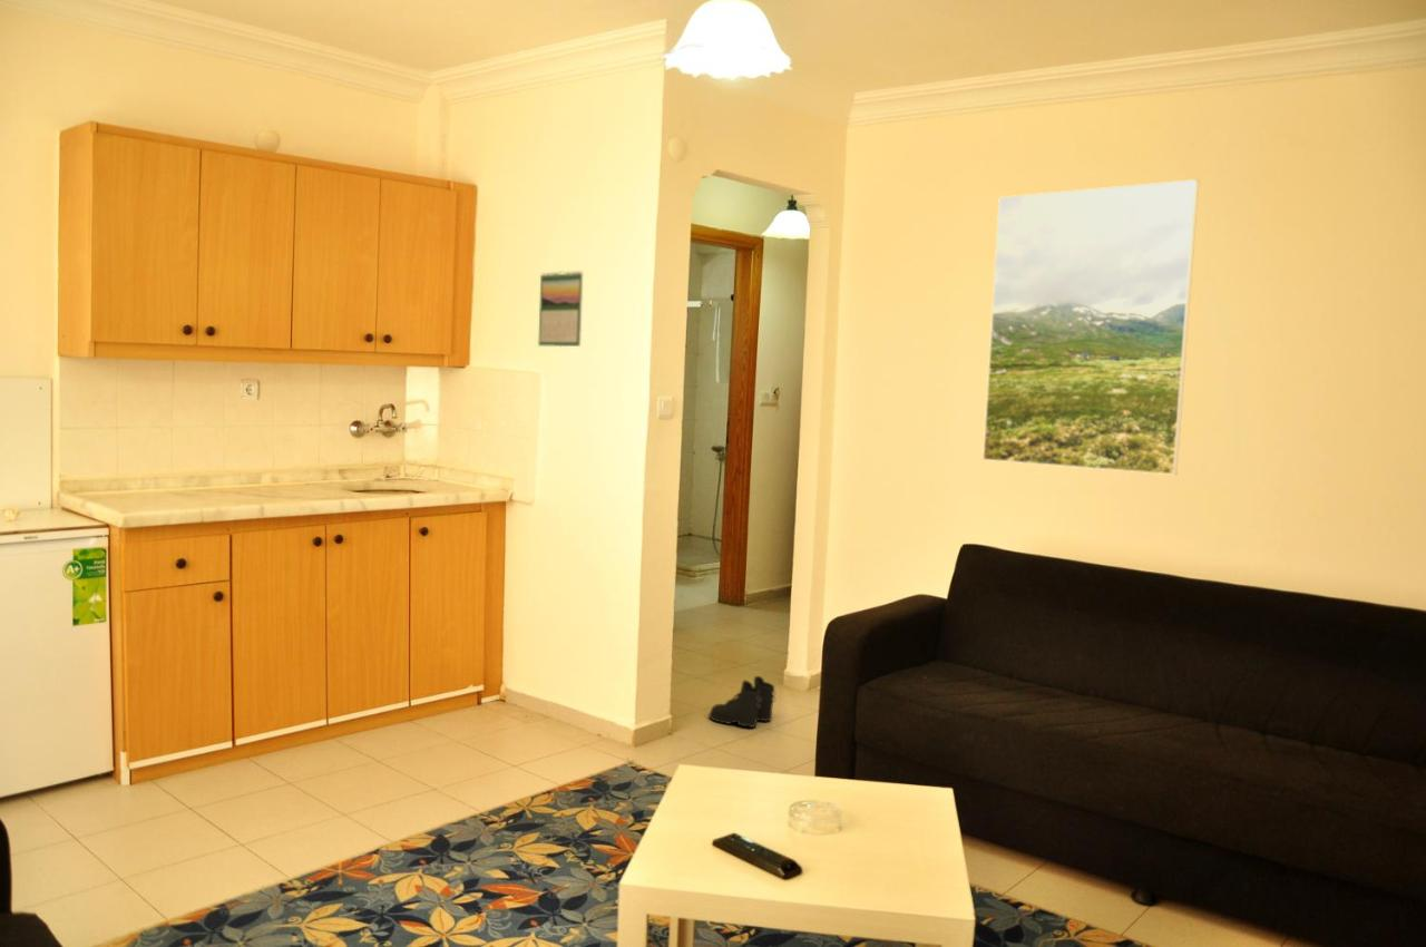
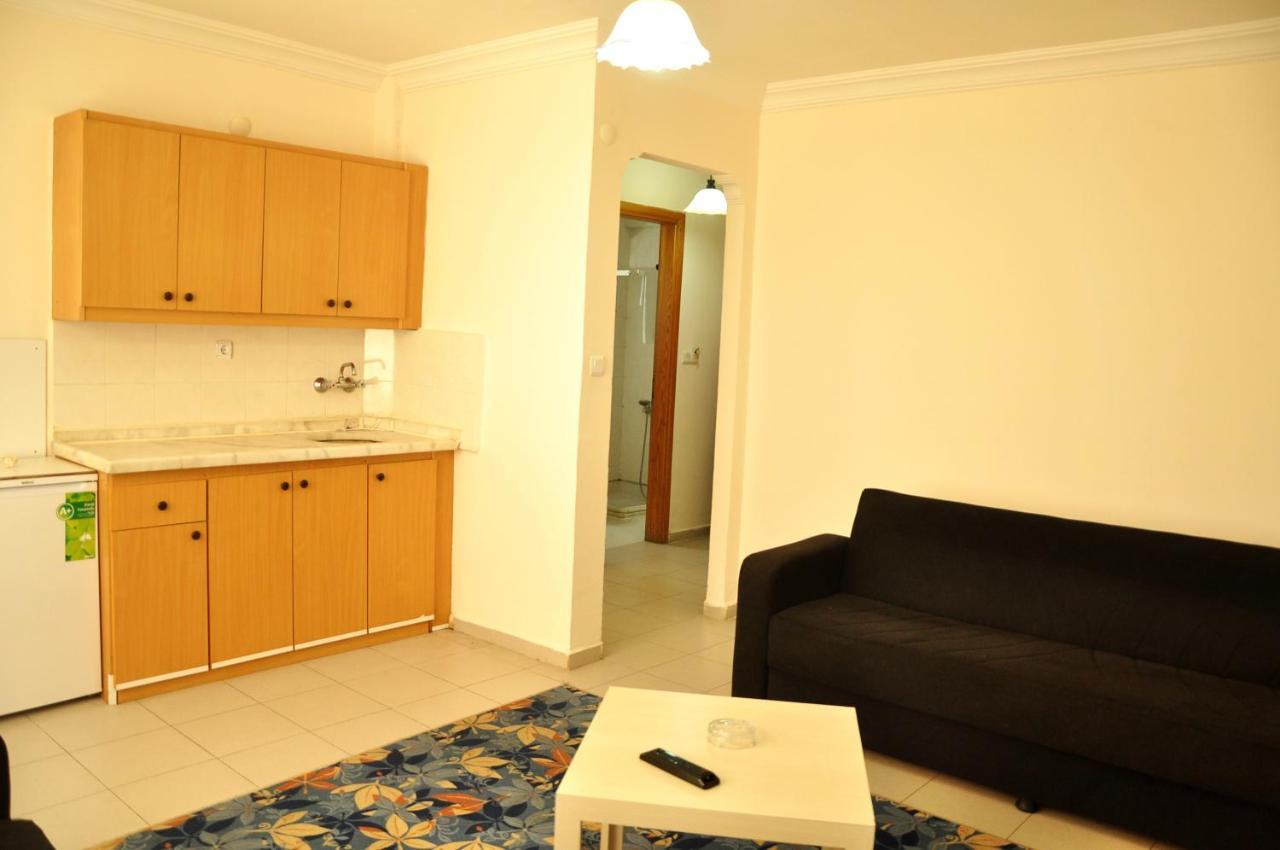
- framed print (1083, 329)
- boots (742, 697)
- calendar (560, 307)
